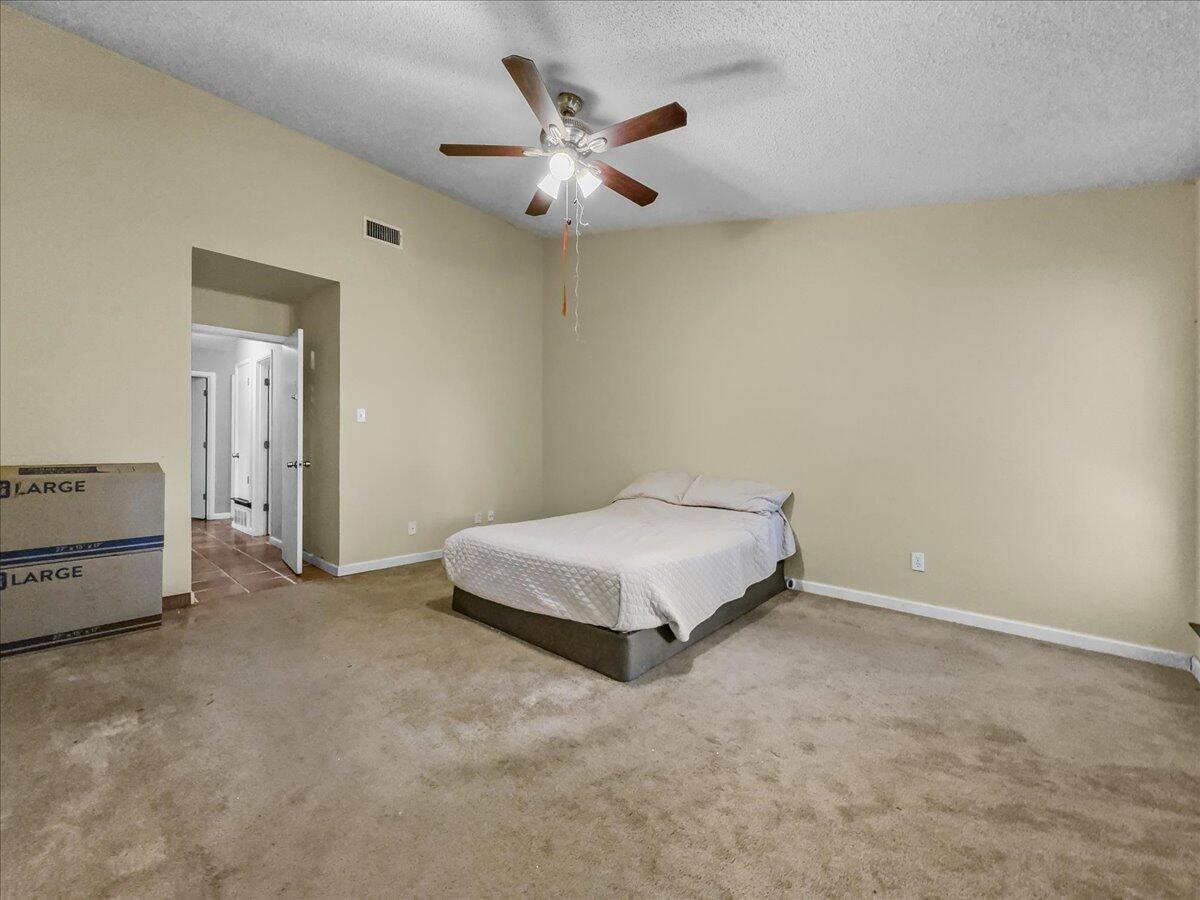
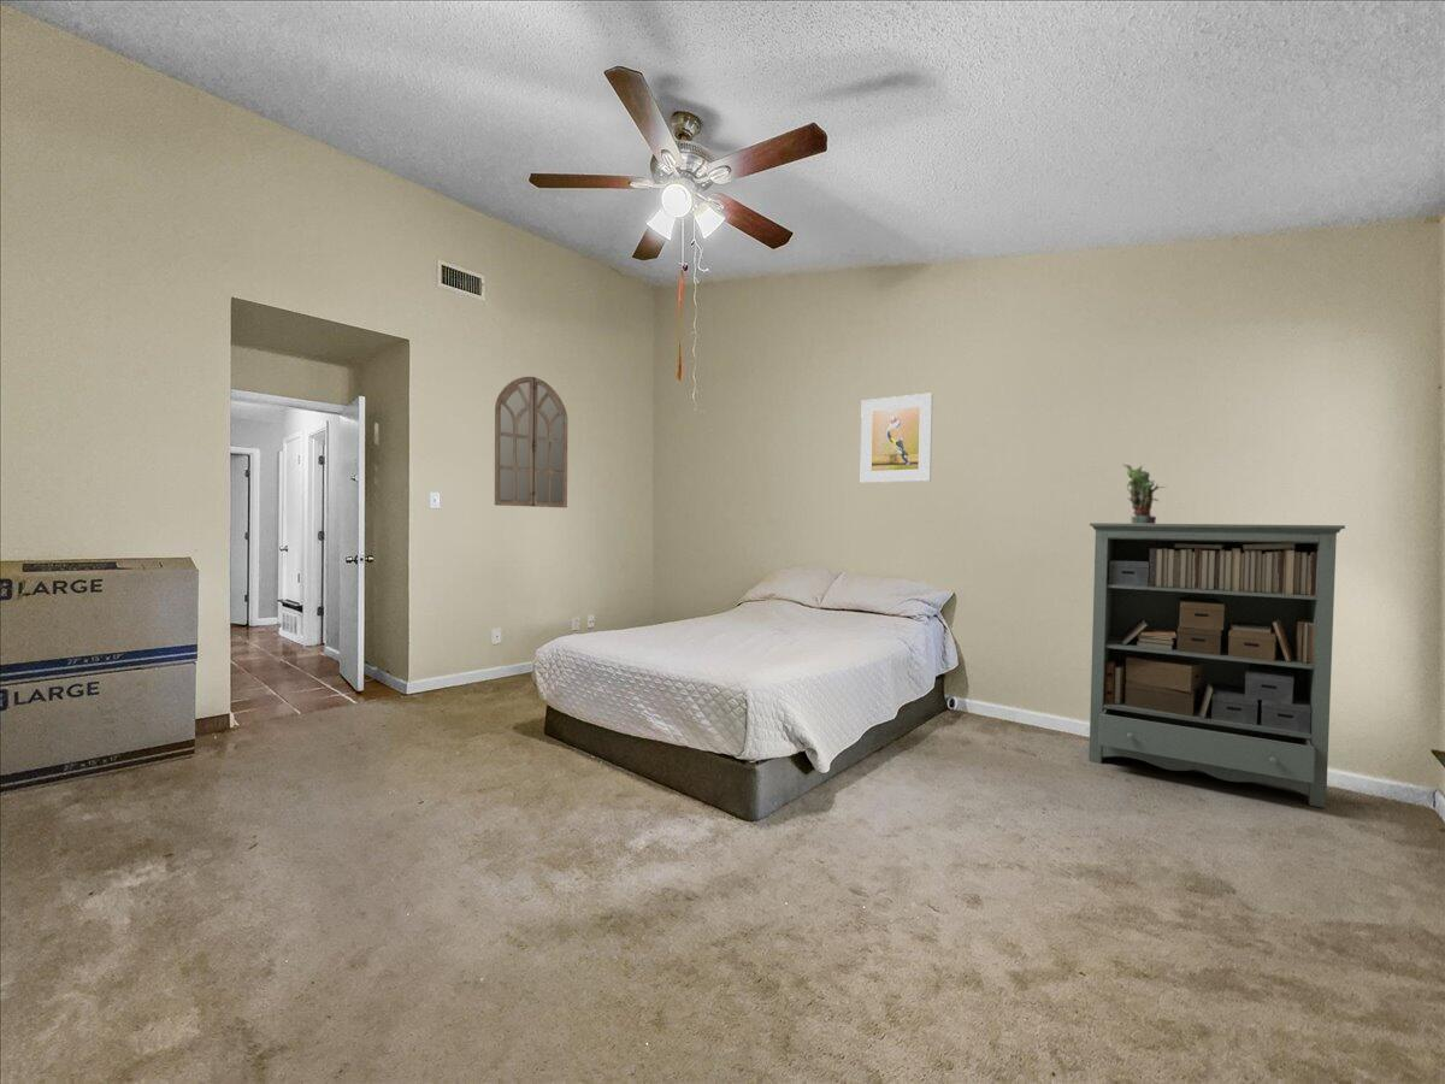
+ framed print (895, 438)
+ bookshelf (1202, 650)
+ home mirror (533, 441)
+ potted plant (1139, 493)
